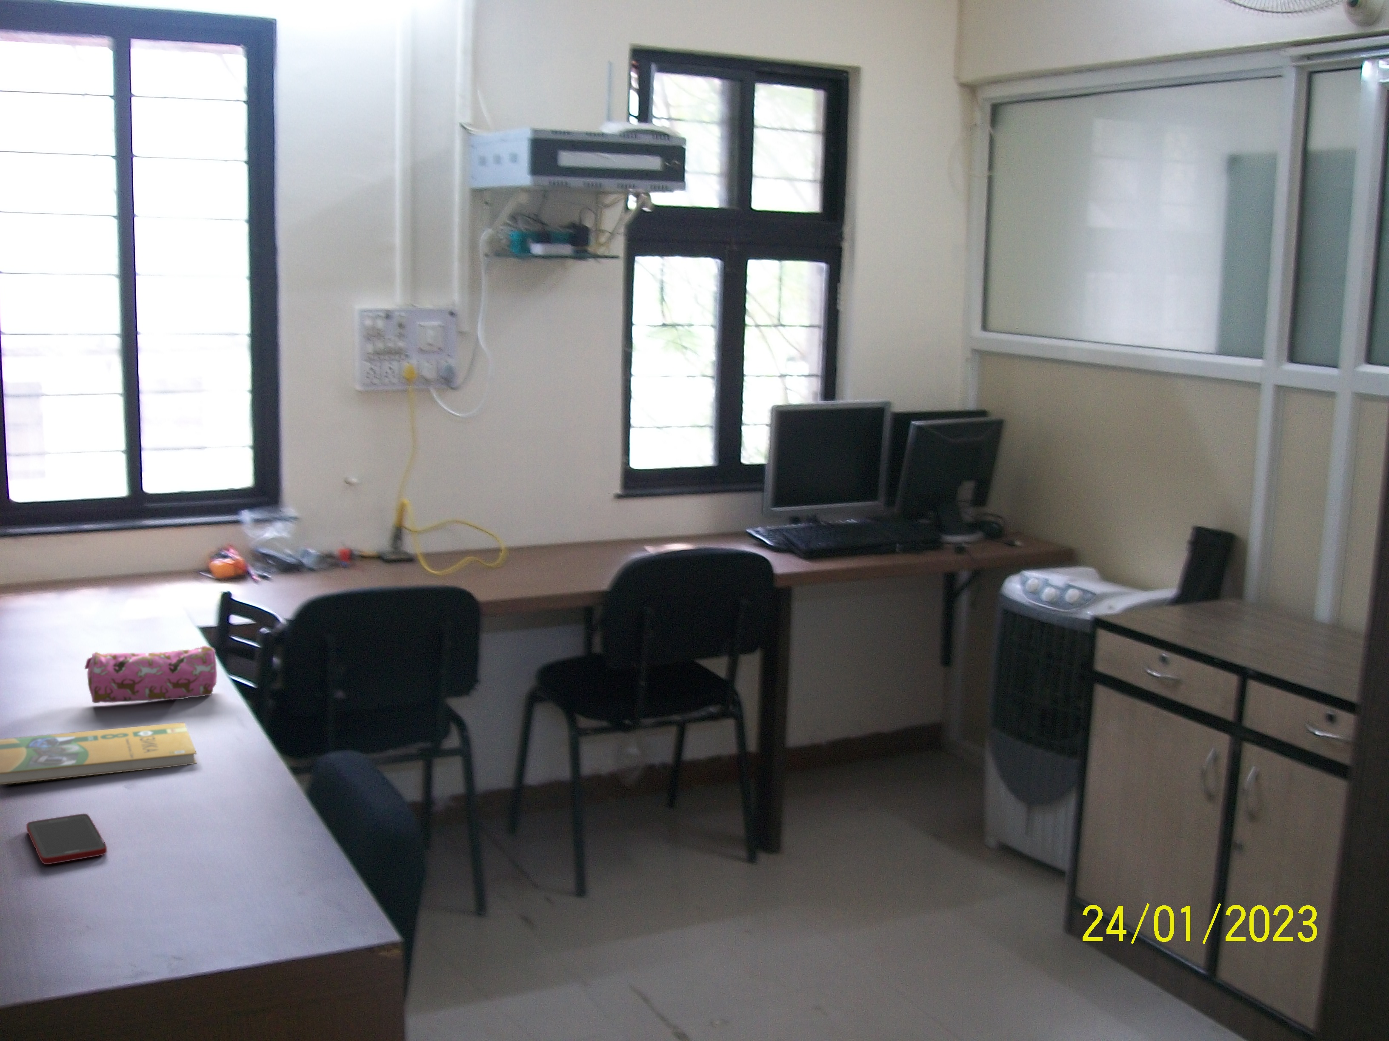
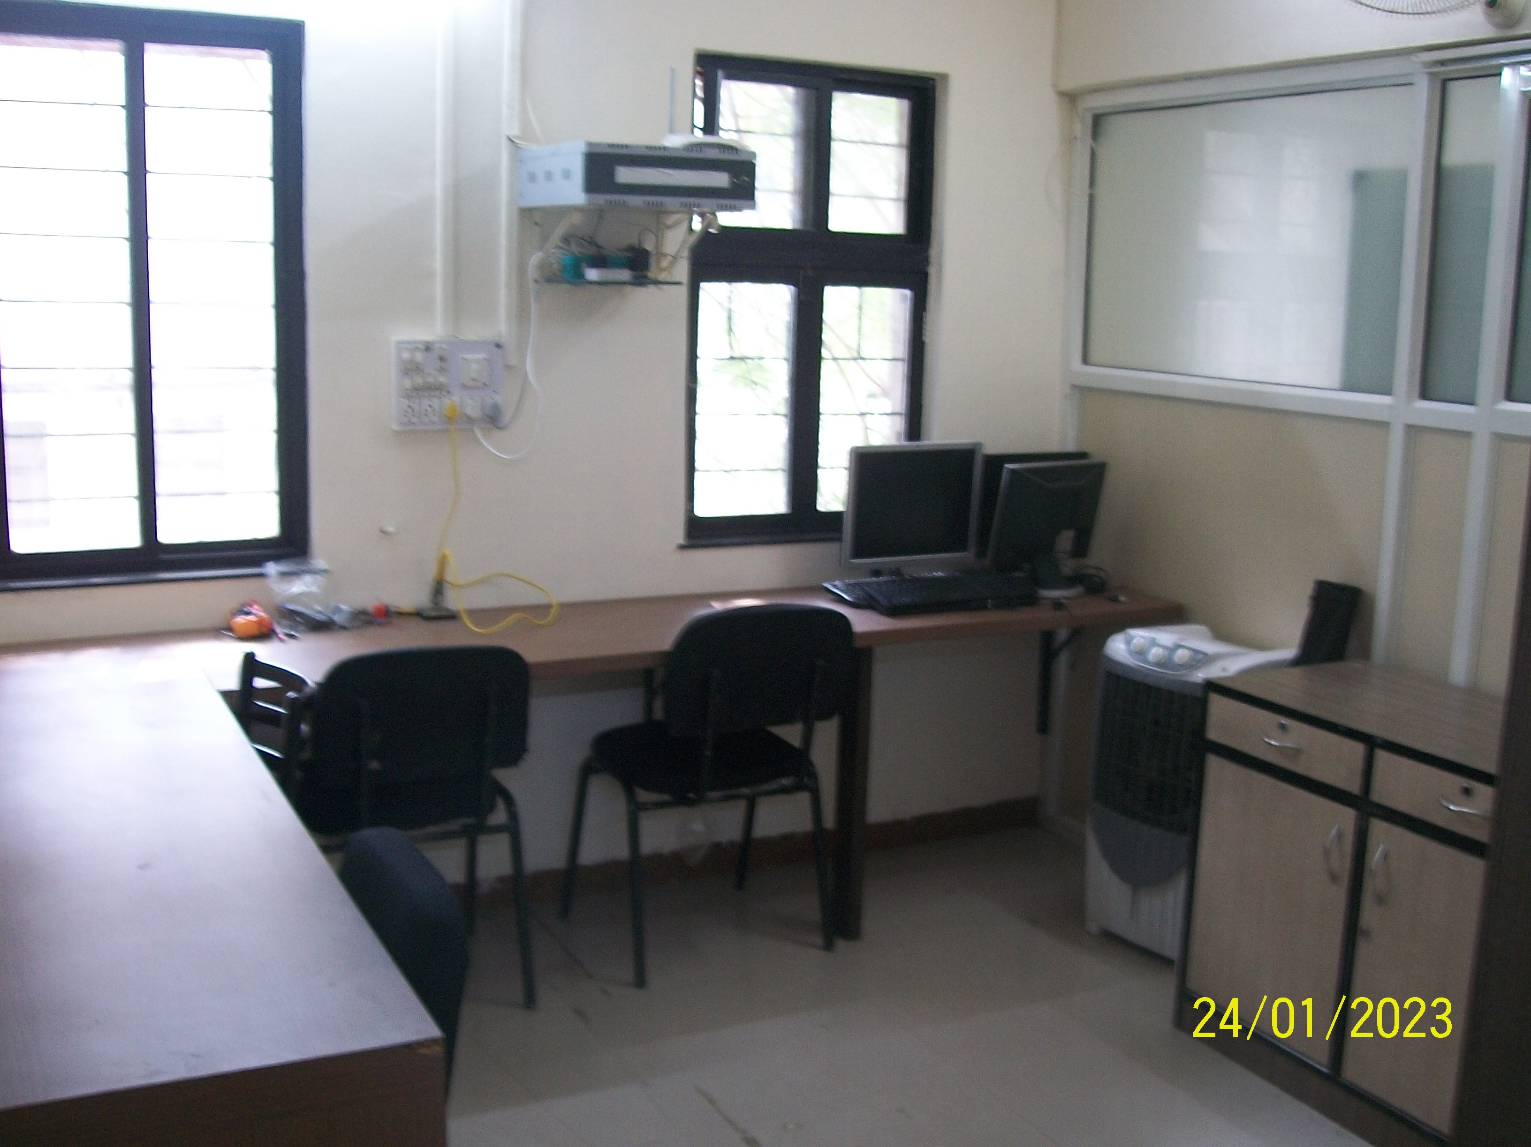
- pencil case (152, 674)
- cell phone (66, 838)
- booklet (94, 751)
